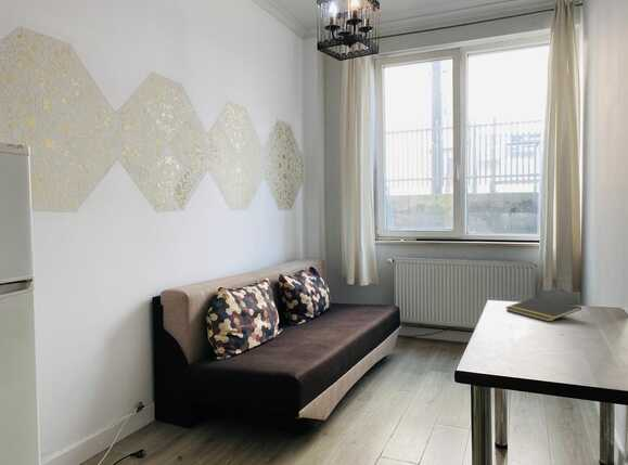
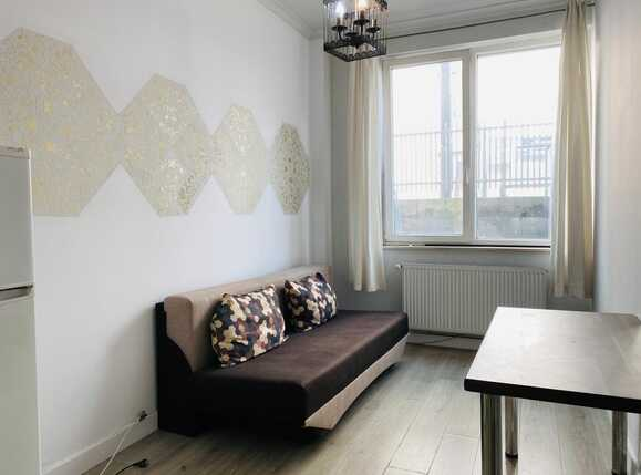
- notepad (541, 308)
